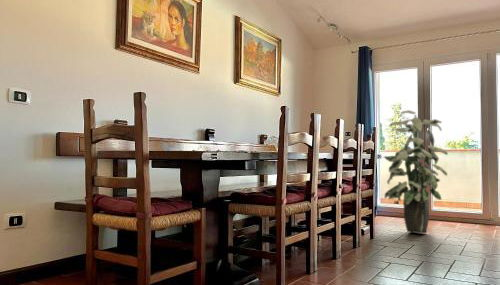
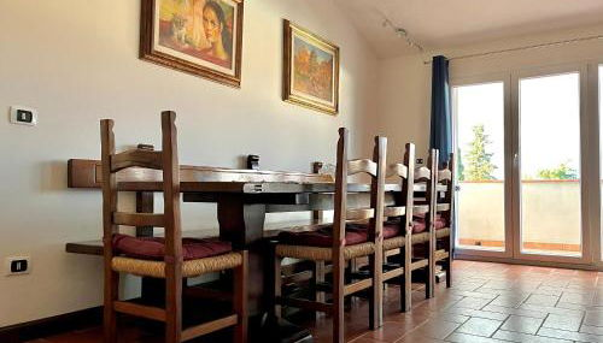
- indoor plant (413, 171)
